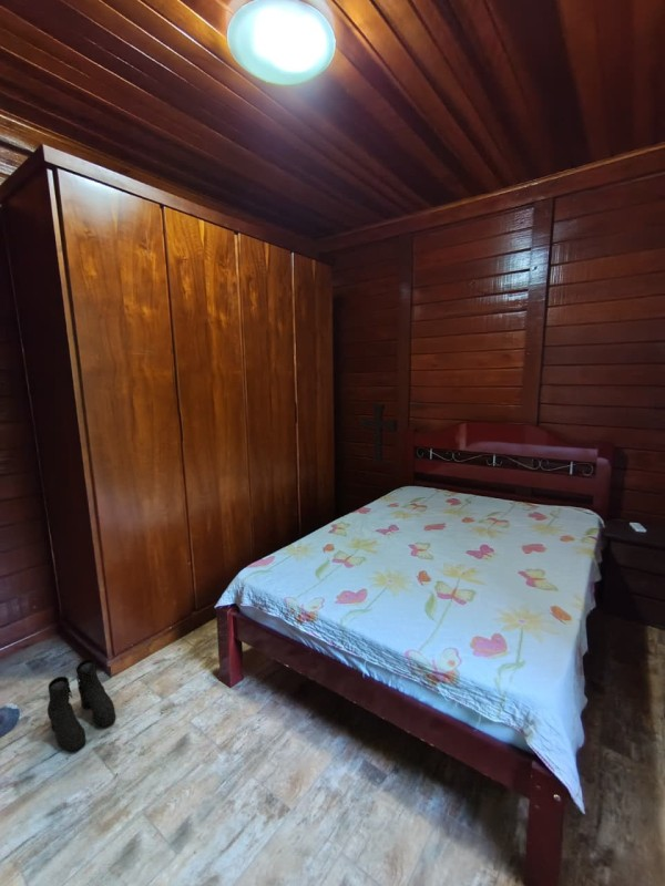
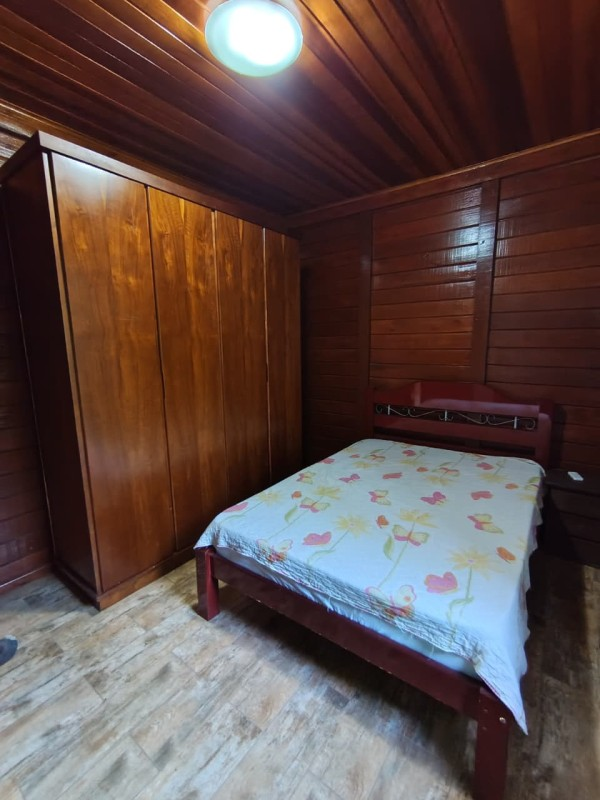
- boots (81, 700)
- decorative cross (378, 433)
